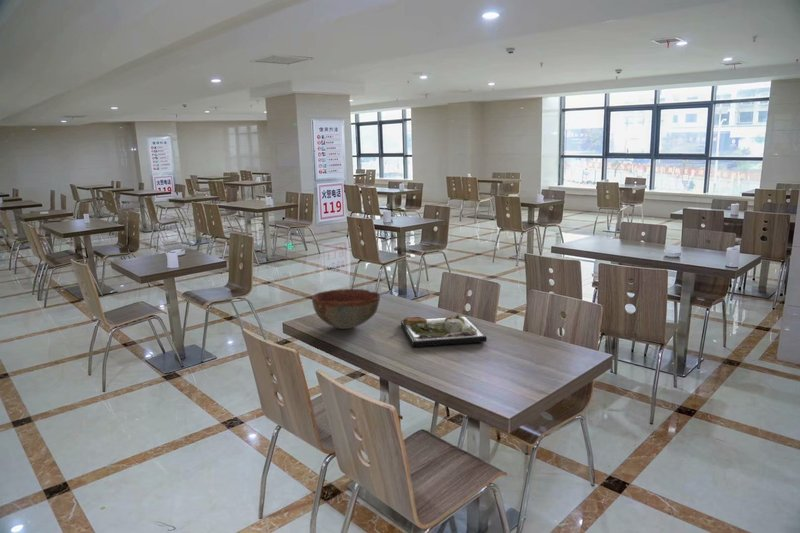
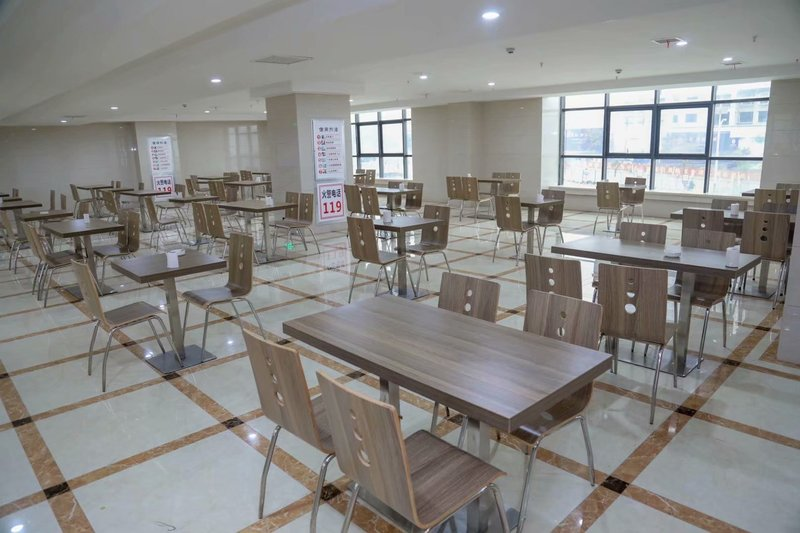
- dinner plate (441, 327)
- bowl (346, 310)
